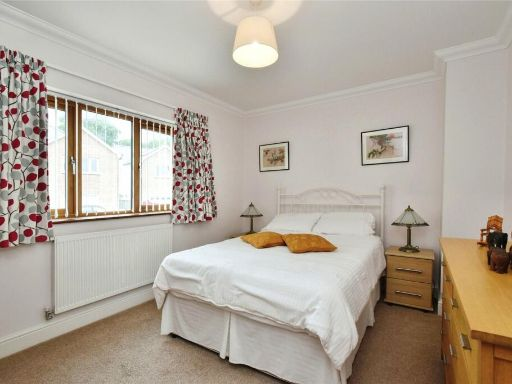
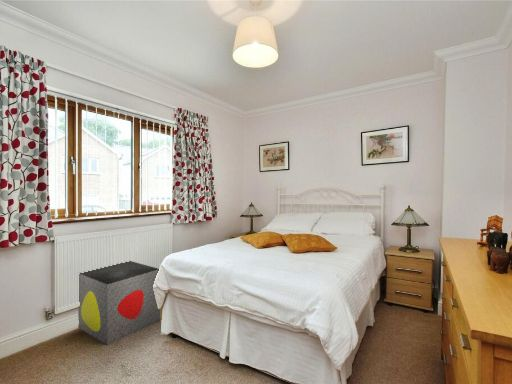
+ storage bin (120, 297)
